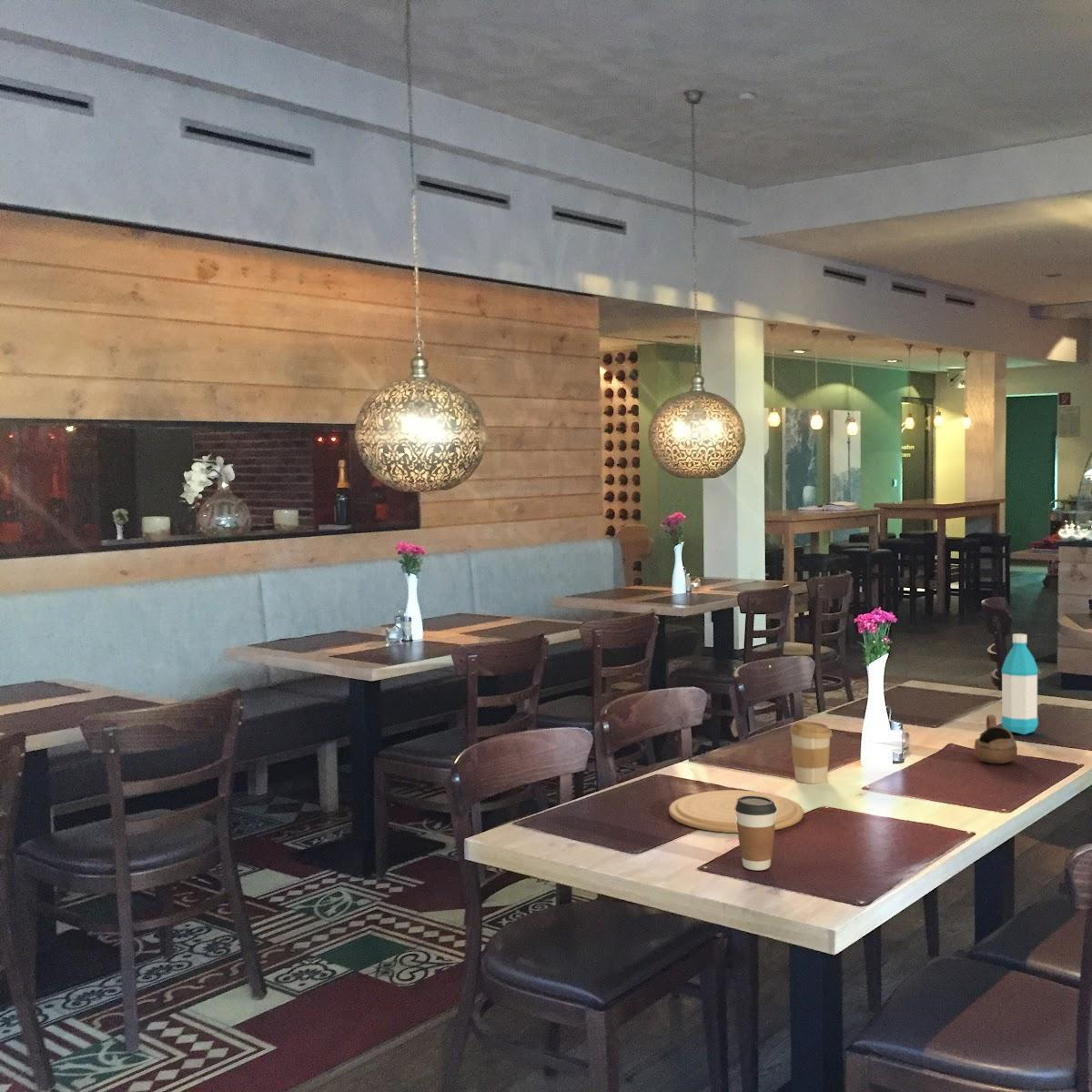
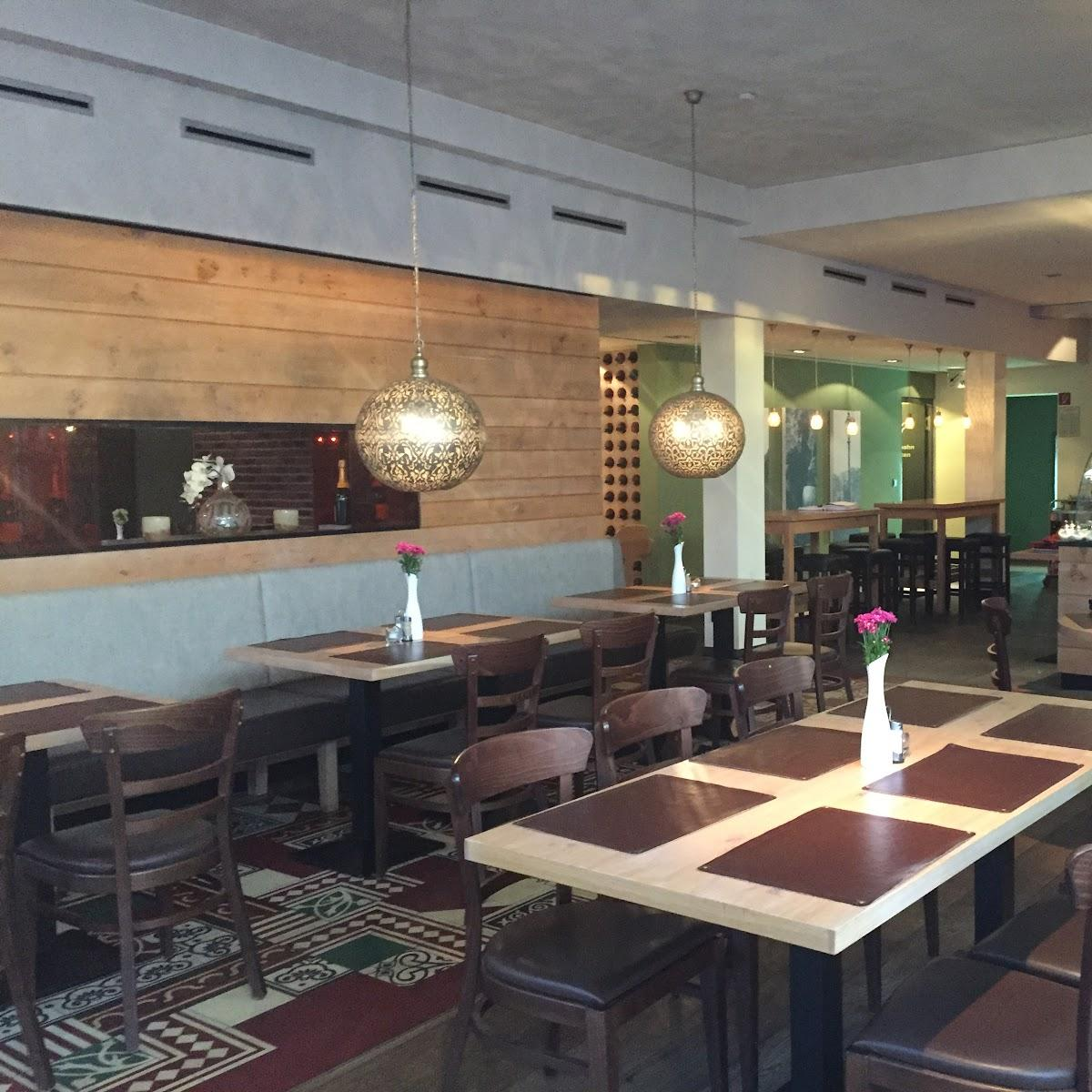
- cup (996, 739)
- coffee cup (811, 751)
- coffee cup (755, 833)
- plate (734, 809)
- water bottle (1019, 682)
